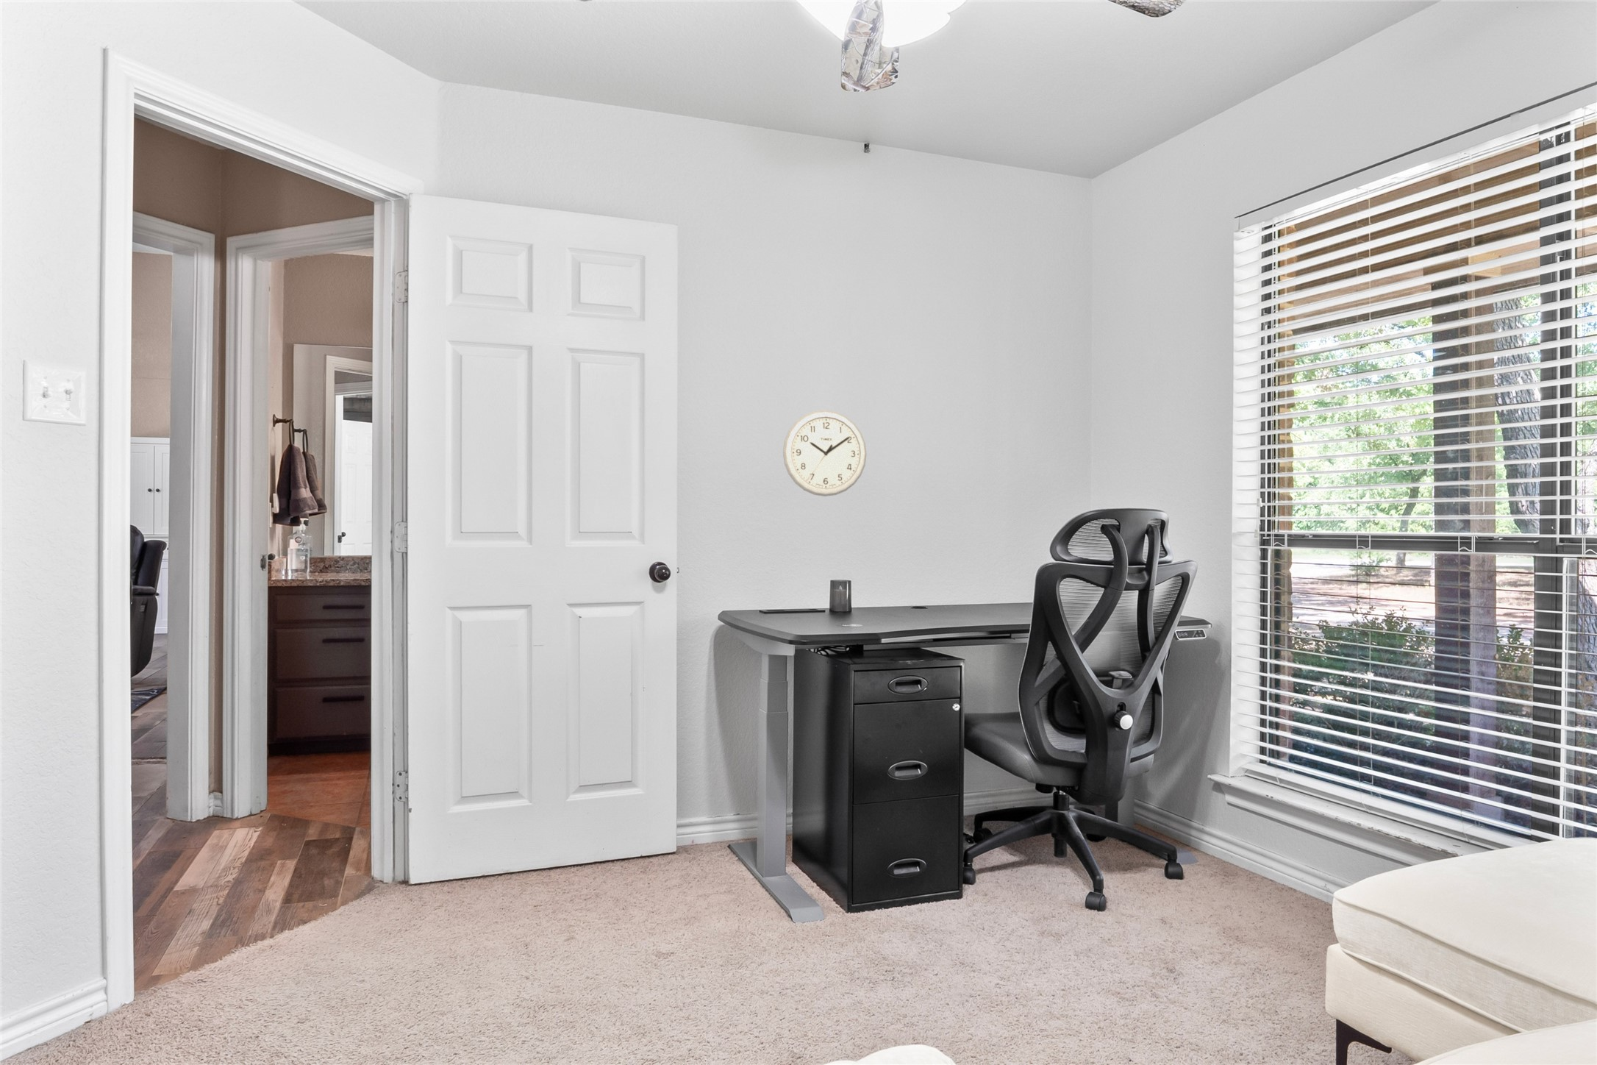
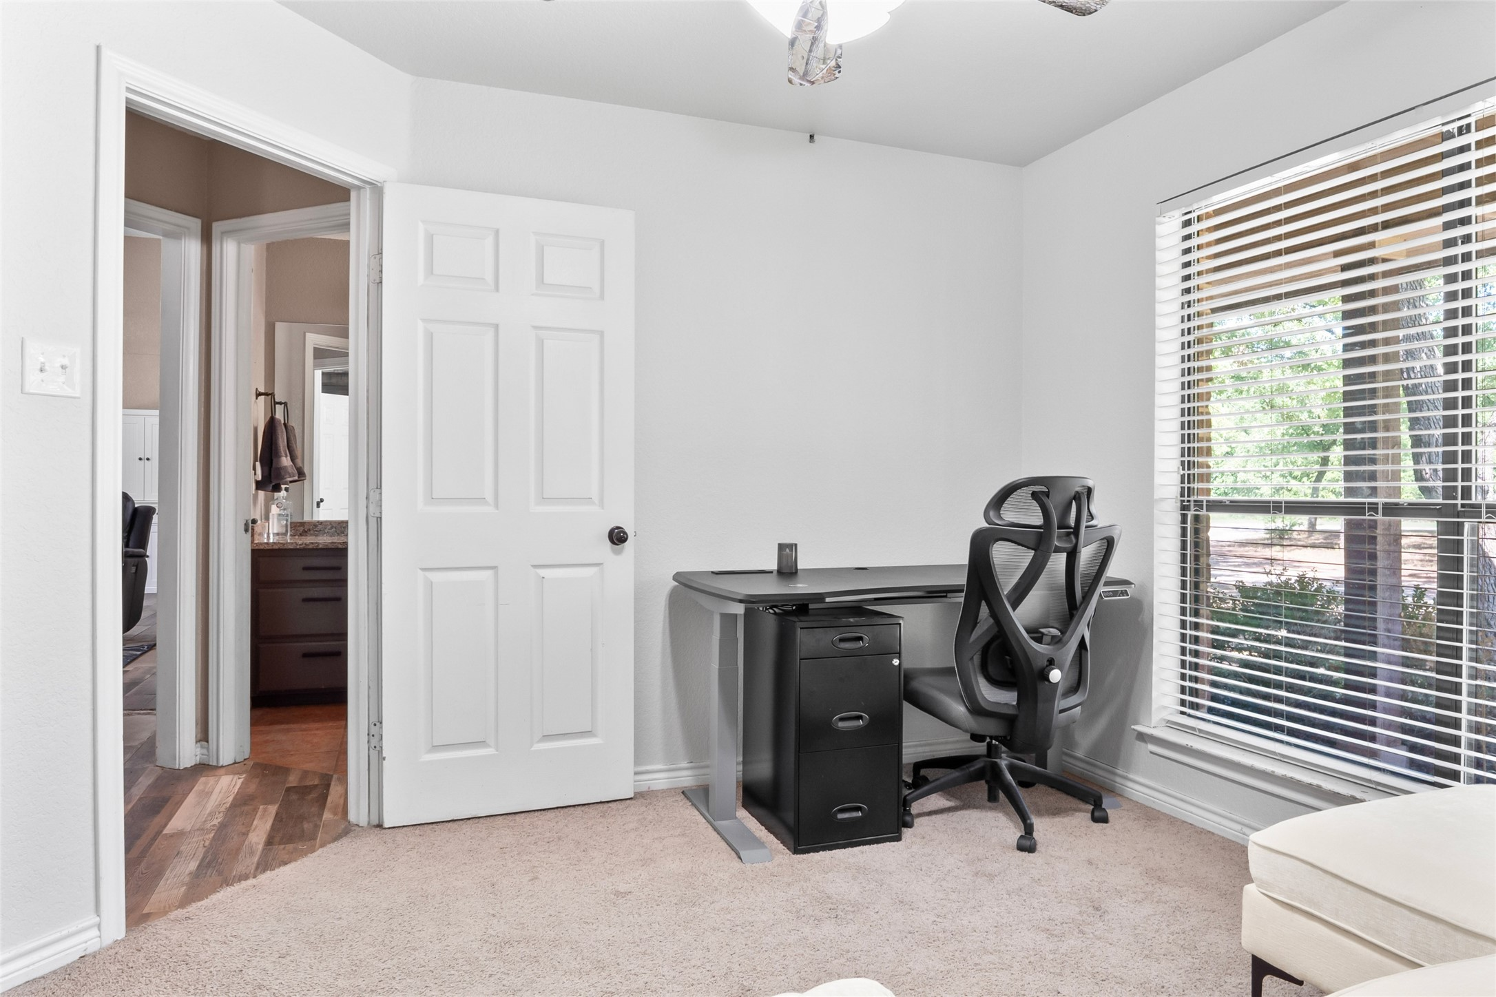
- wall clock (825, 453)
